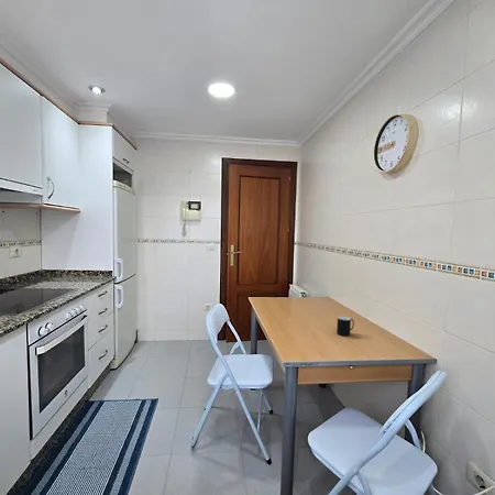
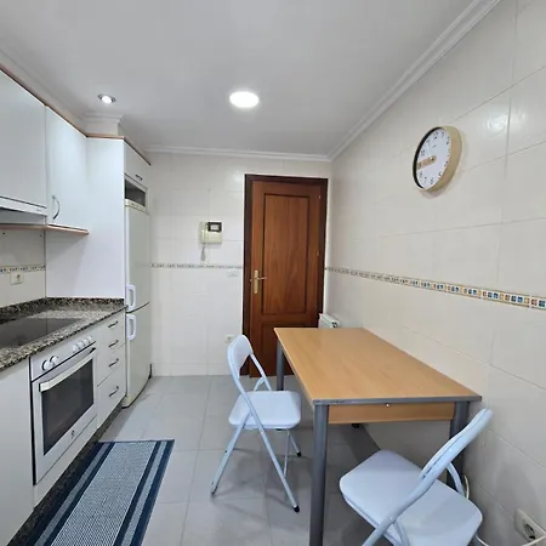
- cup (345, 326)
